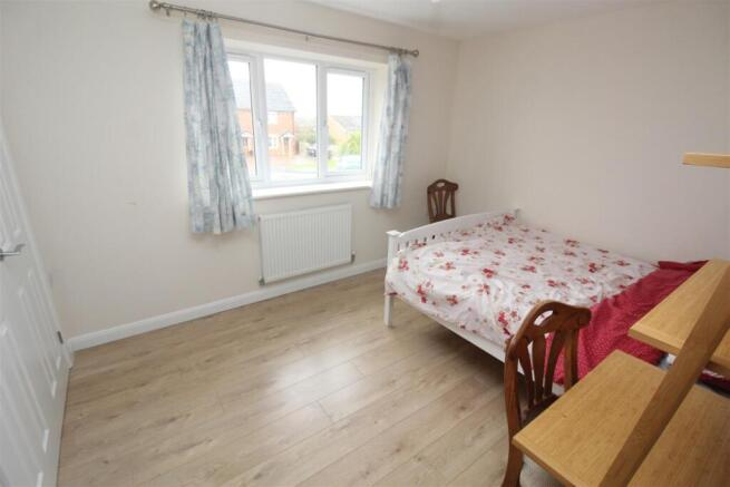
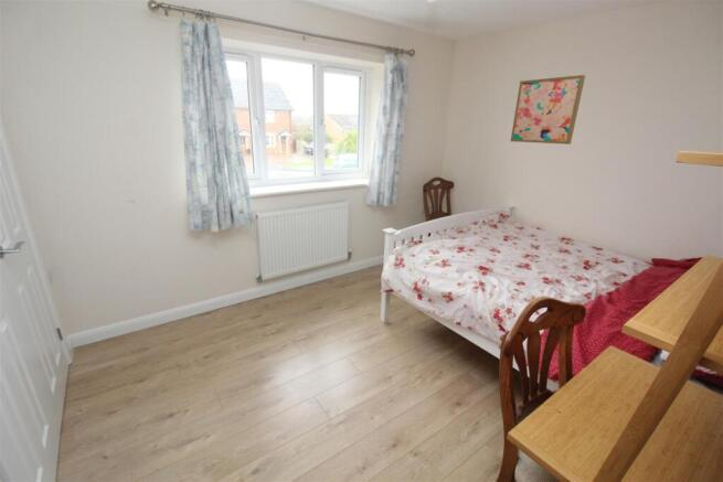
+ wall art (544, 111)
